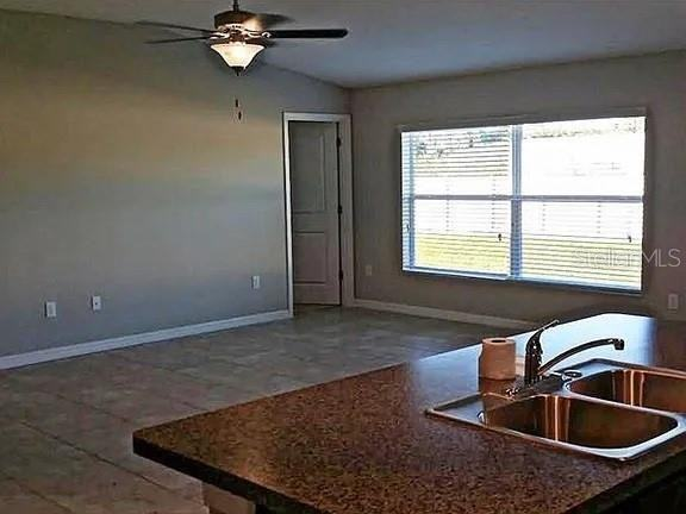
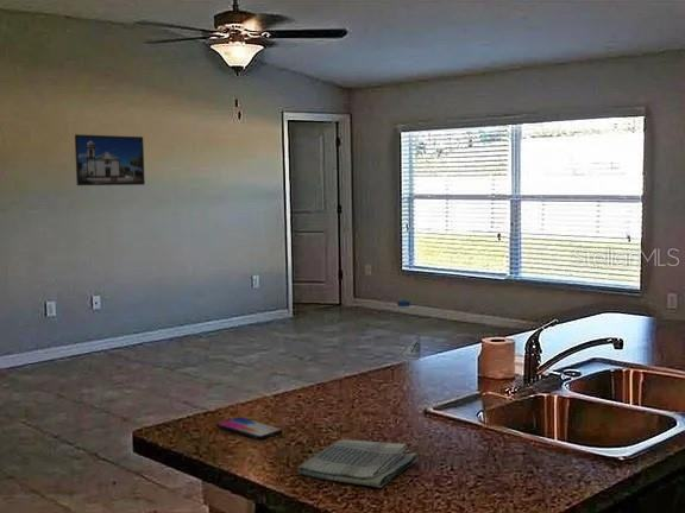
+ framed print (111, 160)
+ dish towel (359, 460)
+ smartphone (249, 428)
+ water bottle (406, 357)
